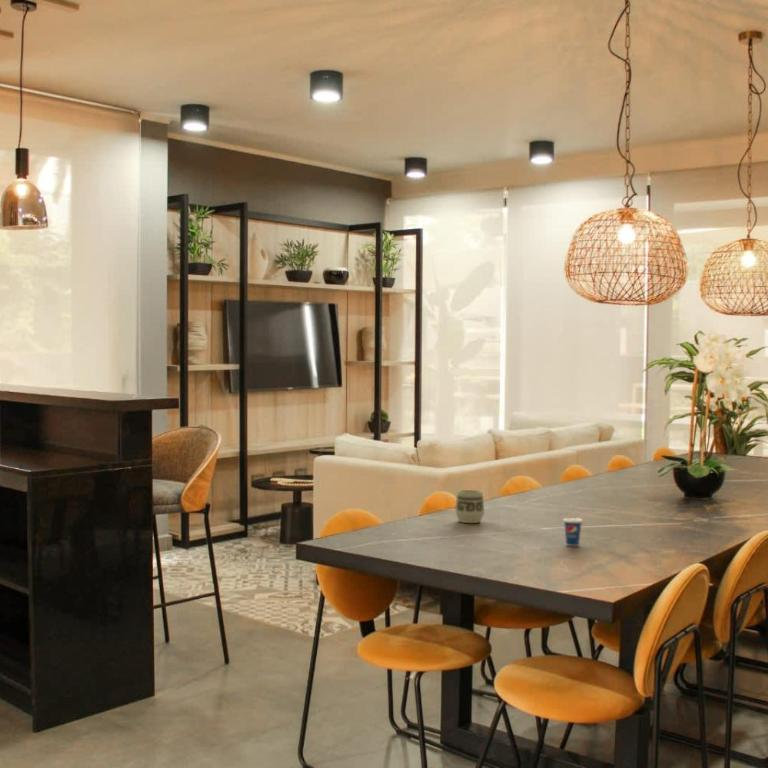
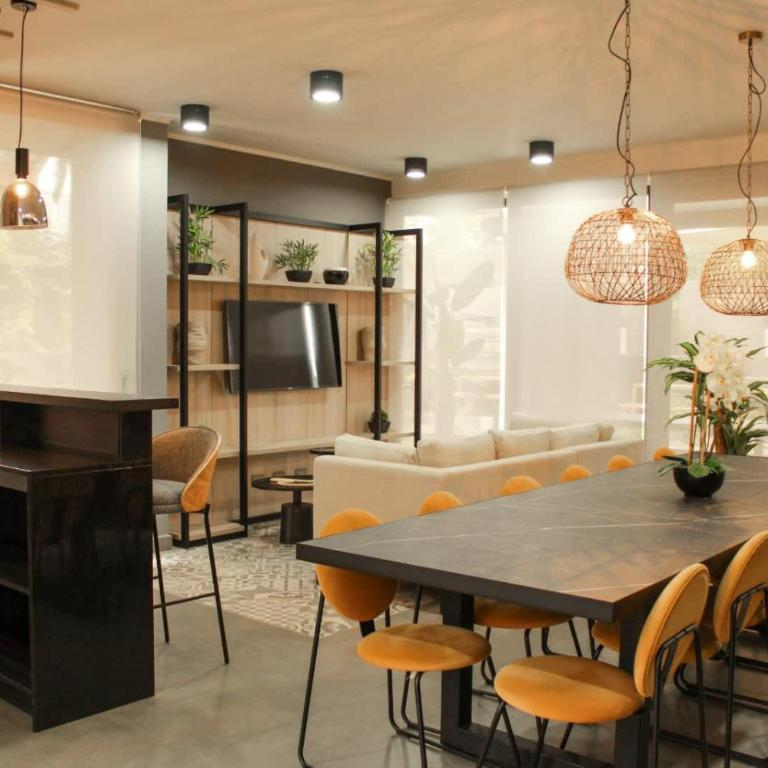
- cup (469, 506)
- cup (572, 525)
